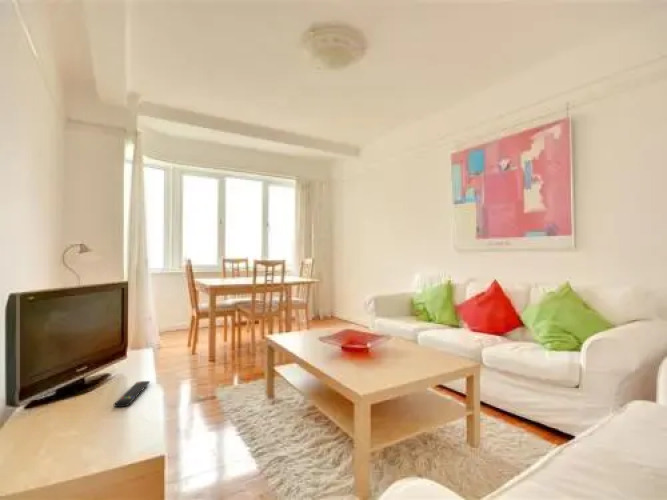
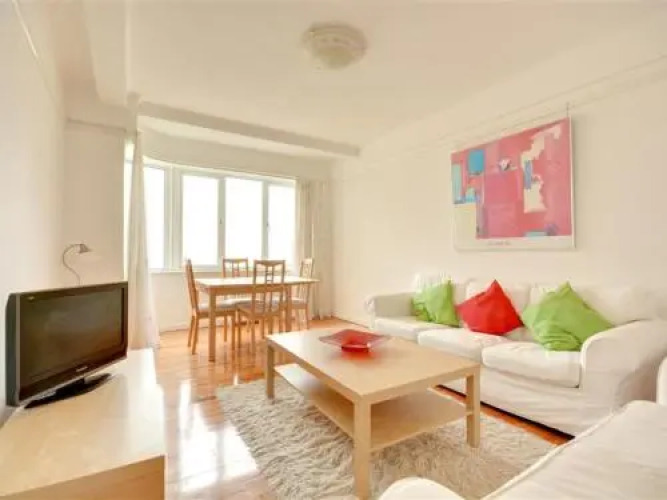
- remote control (133, 393)
